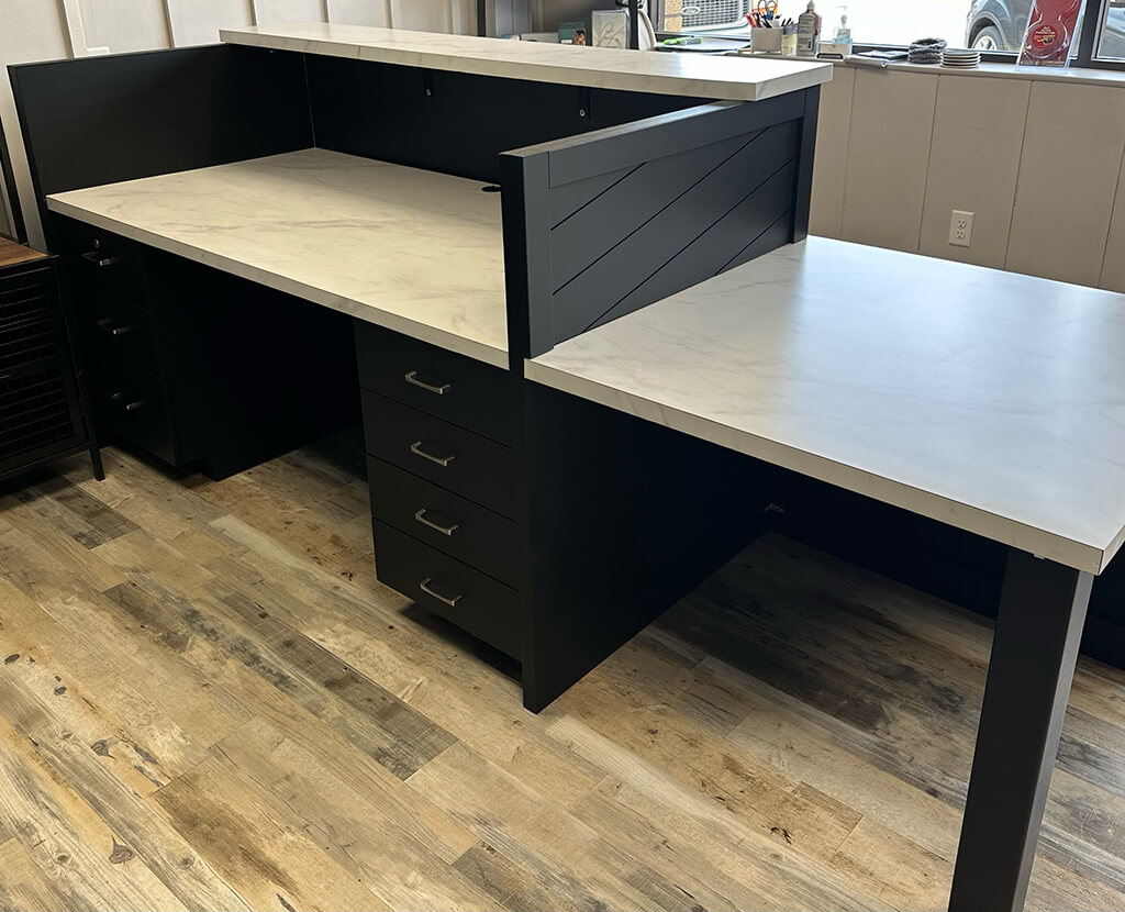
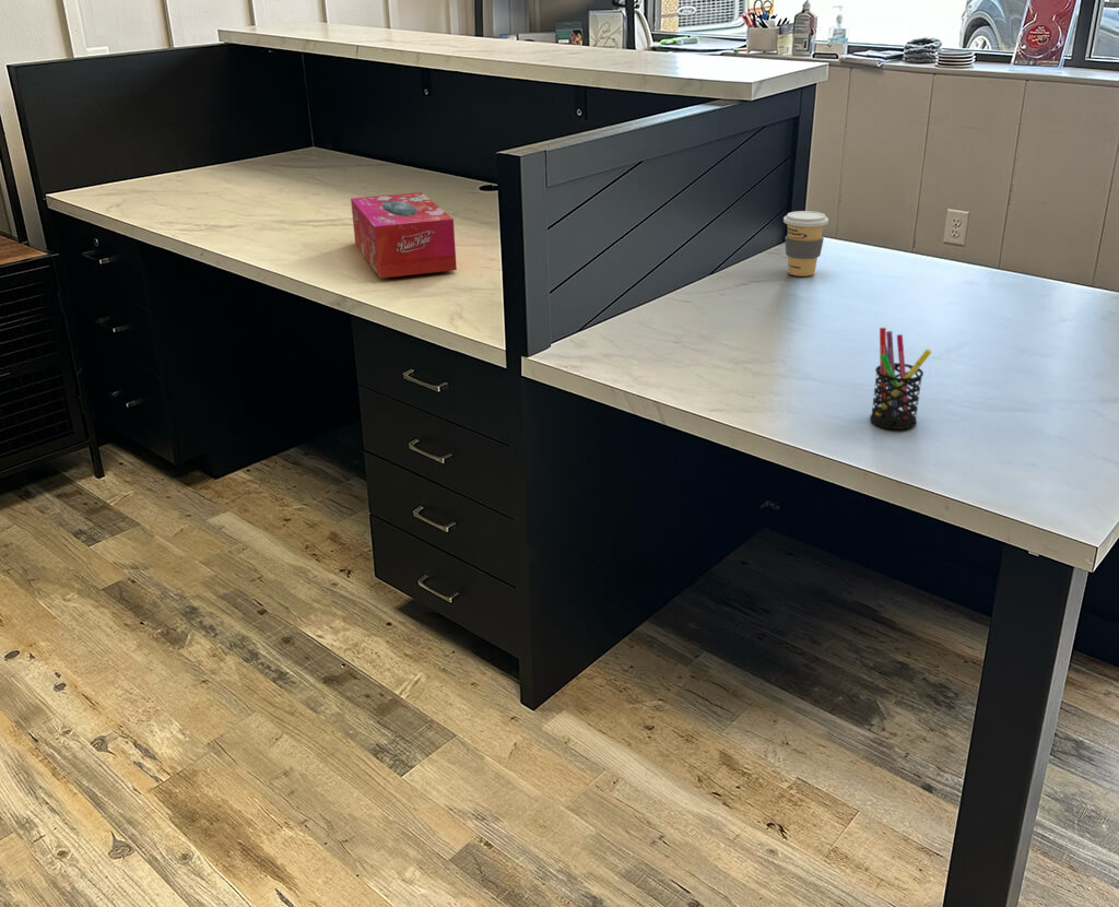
+ coffee cup (803, 244)
+ tissue box (401, 233)
+ pen holder (893, 378)
